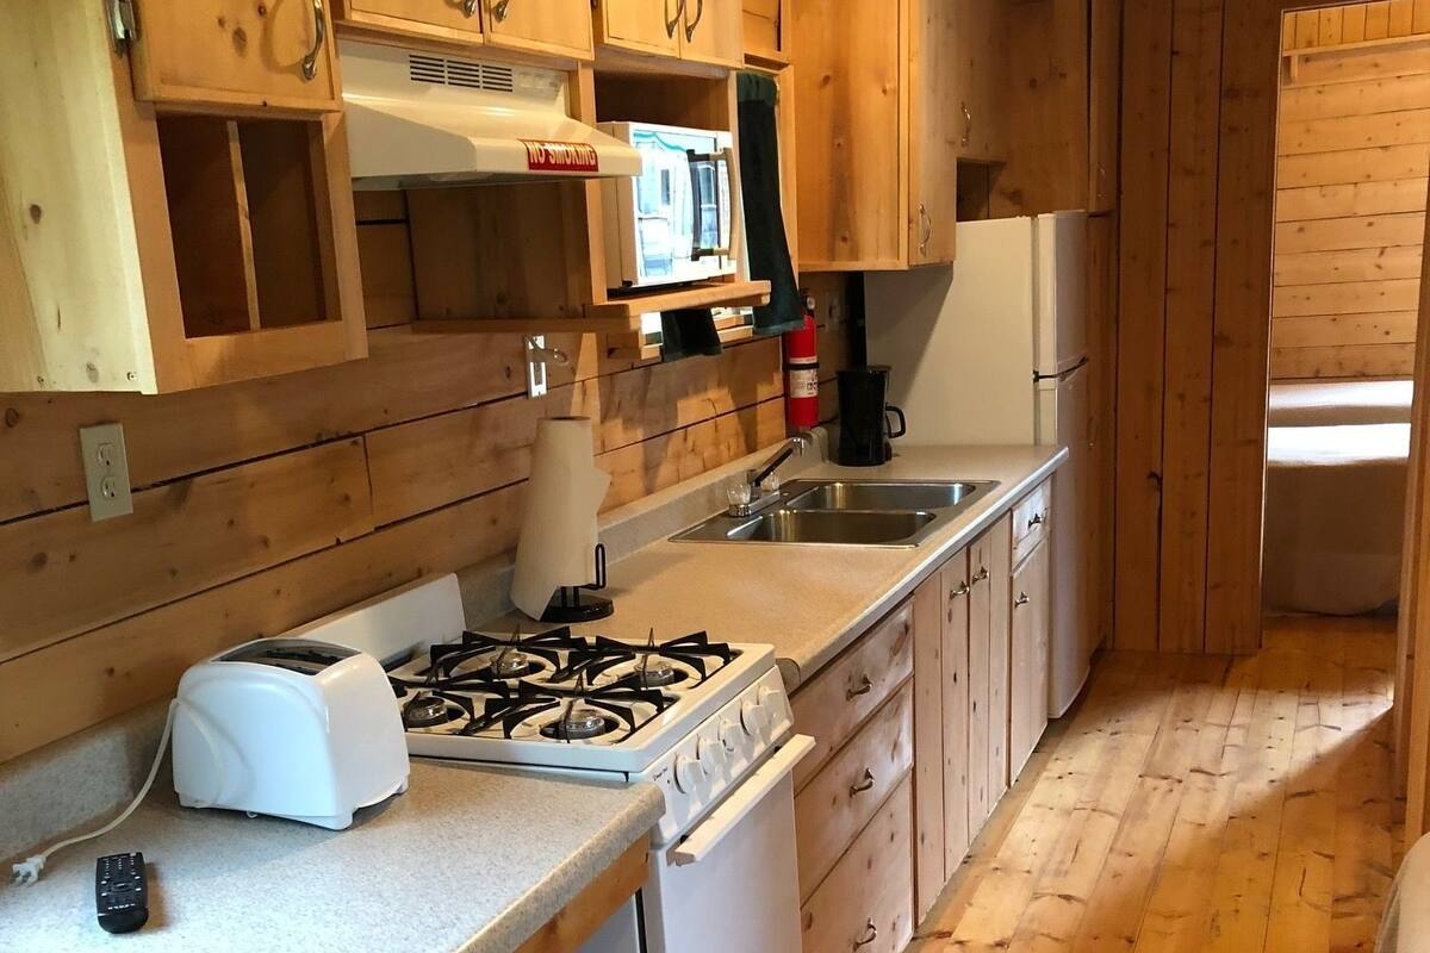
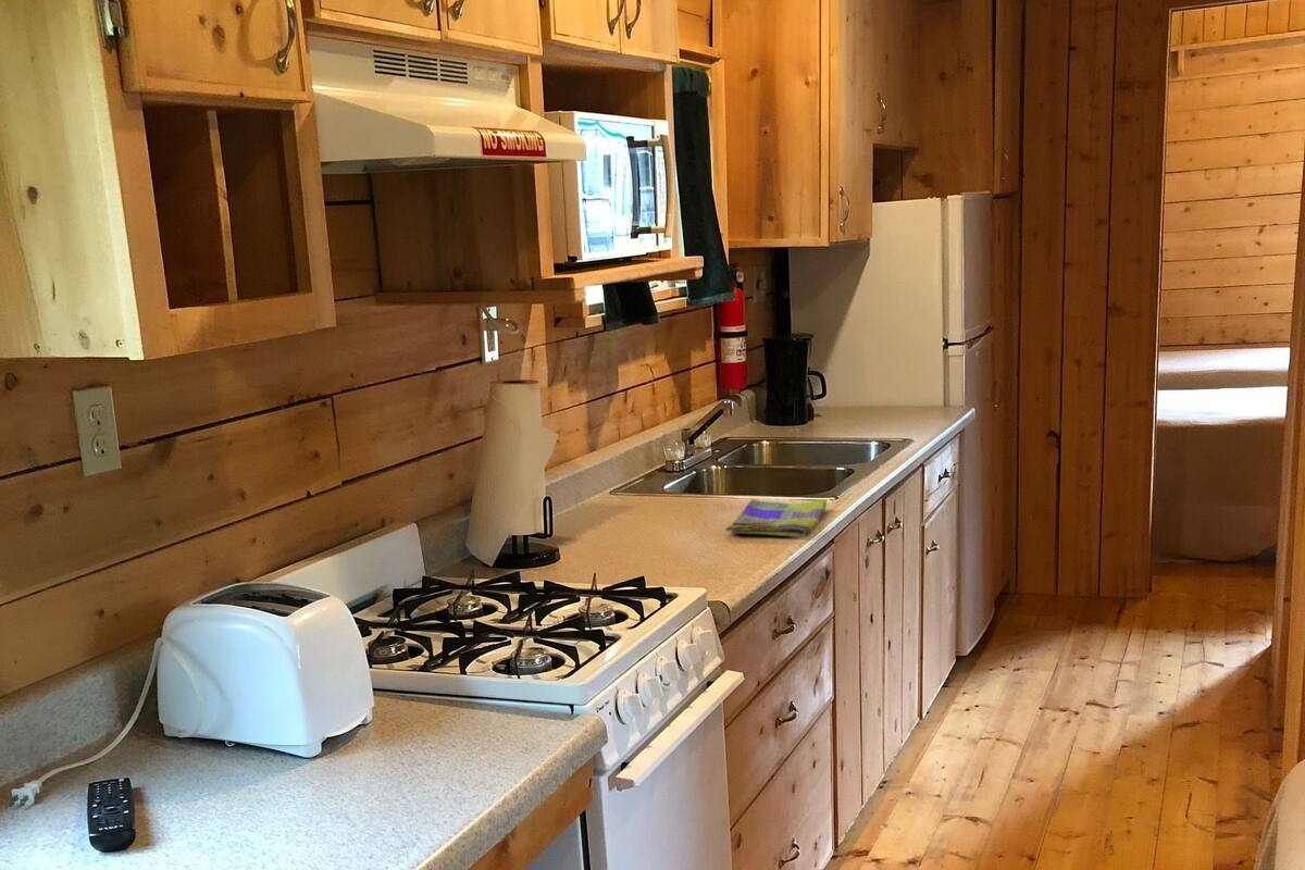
+ dish towel (779, 515)
